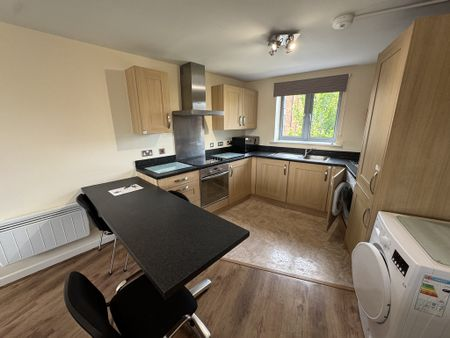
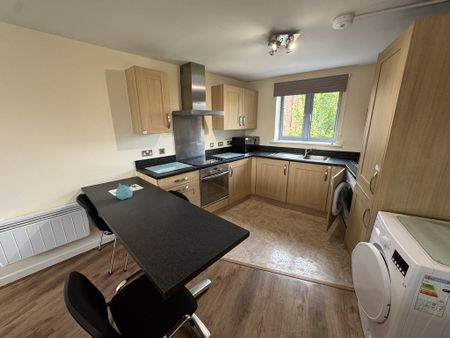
+ teapot (123, 191)
